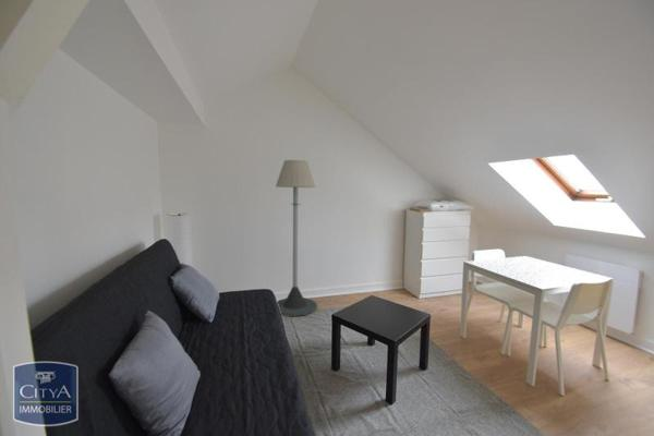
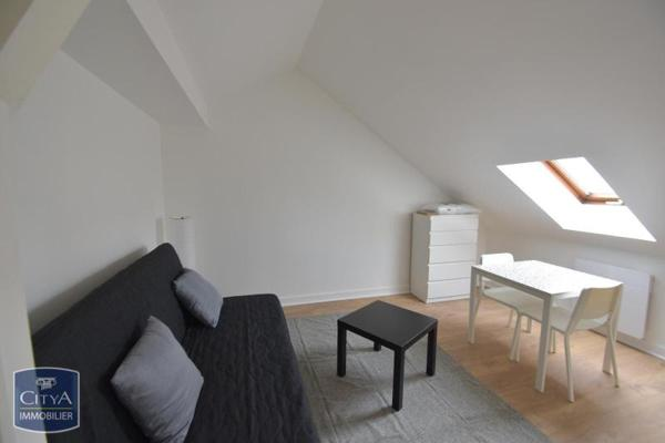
- floor lamp (295, 235)
